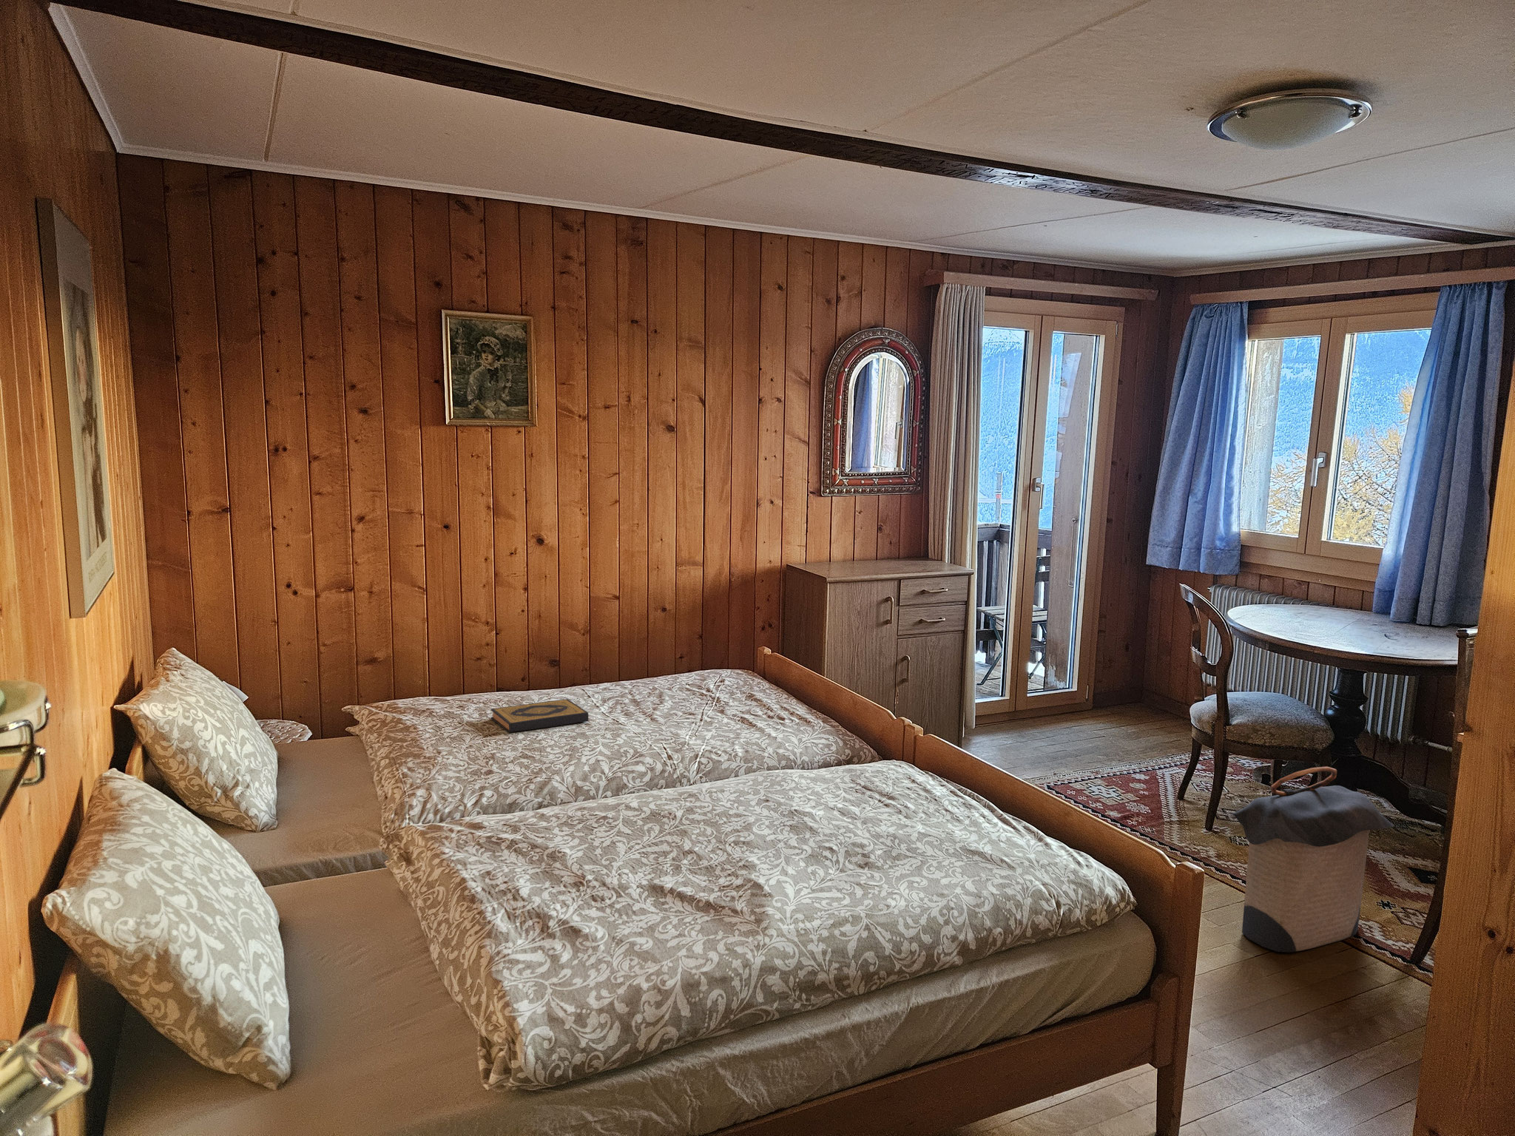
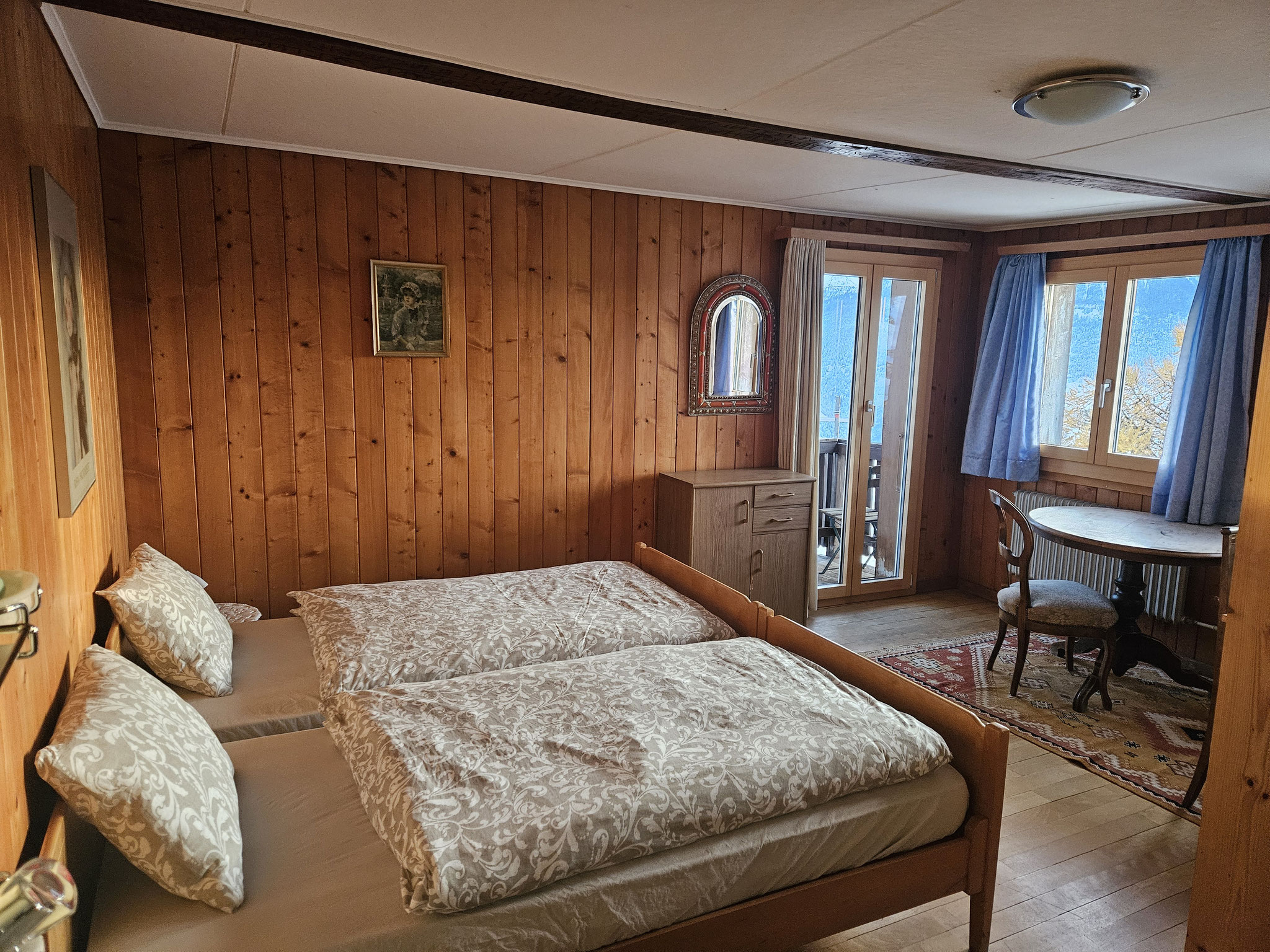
- laundry hamper (1307, 844)
- hardback book (539, 715)
